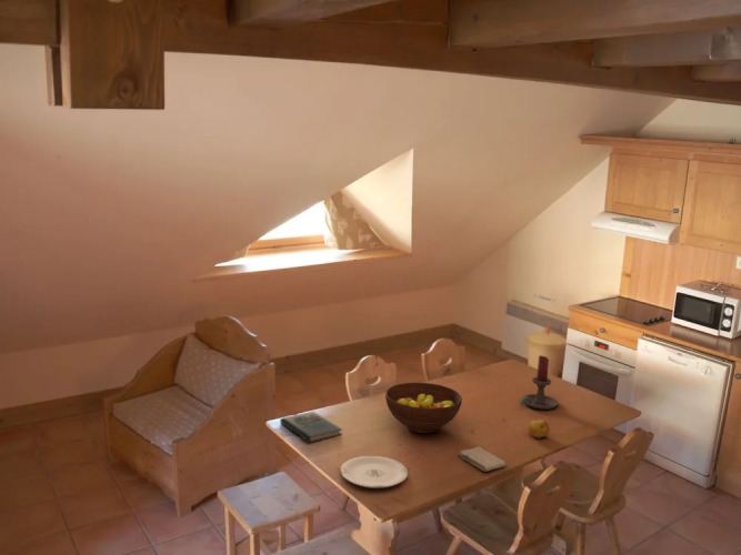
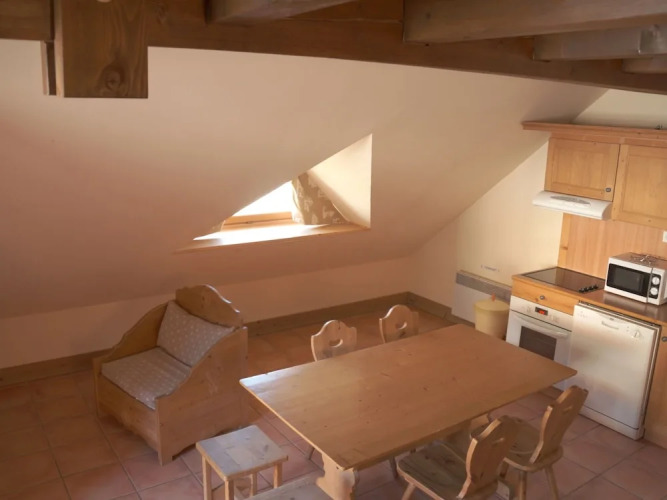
- fruit bowl (422, 411)
- fruit (539, 428)
- candle holder (538, 381)
- book (310, 426)
- washcloth (481, 457)
- plate (373, 473)
